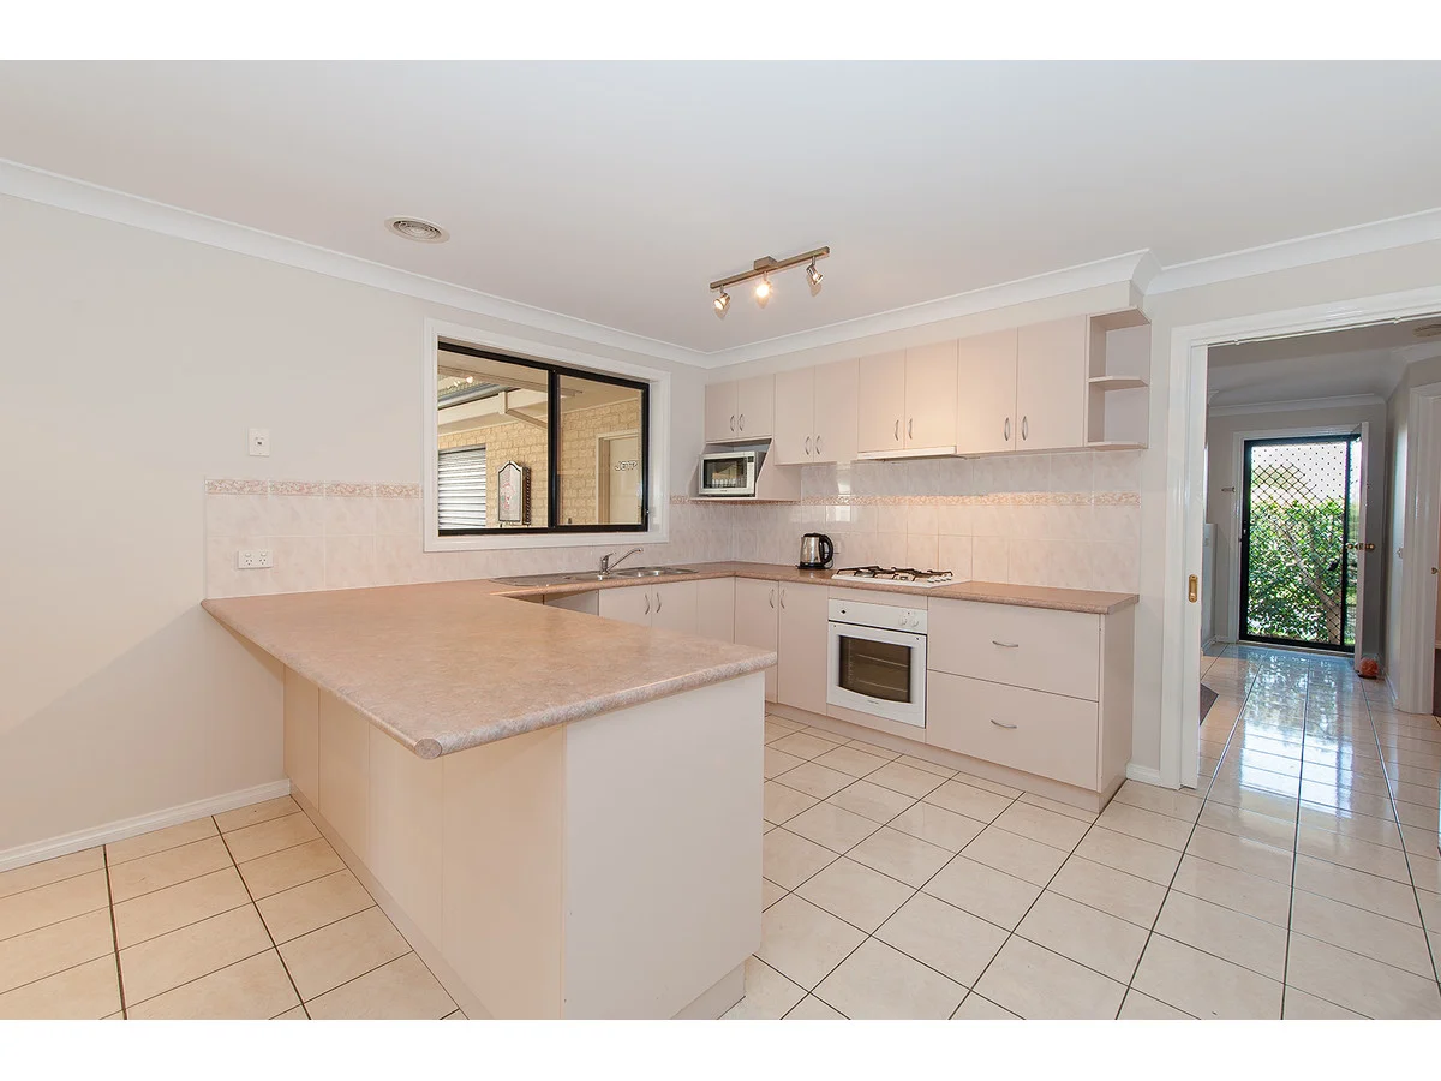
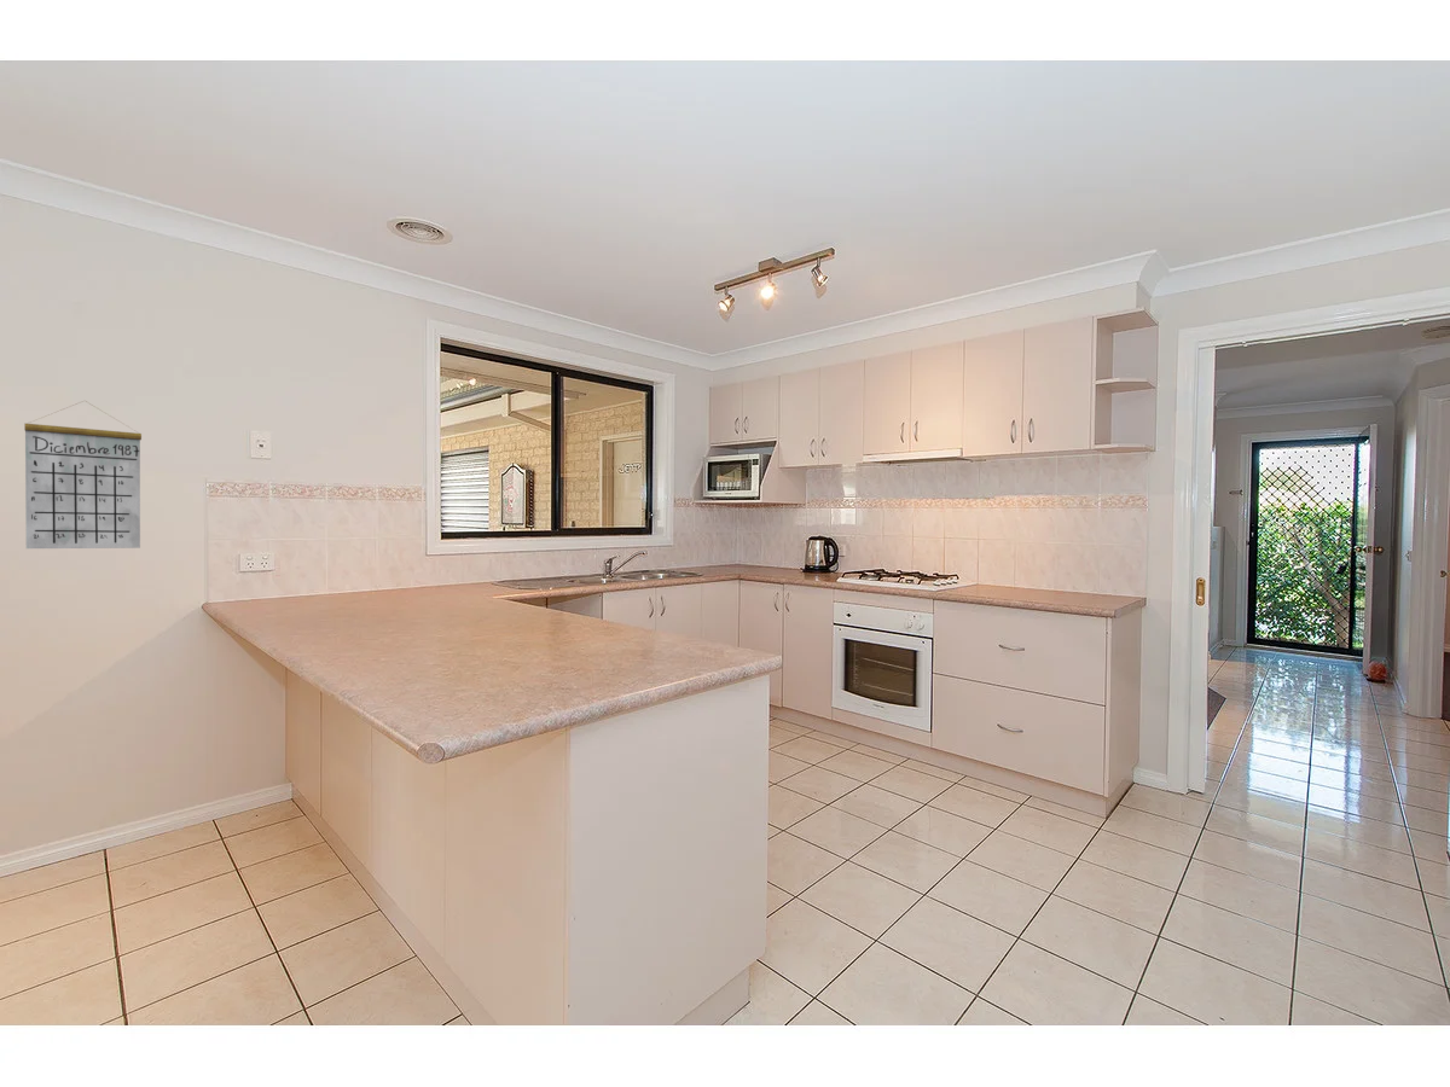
+ calendar (85, 473)
